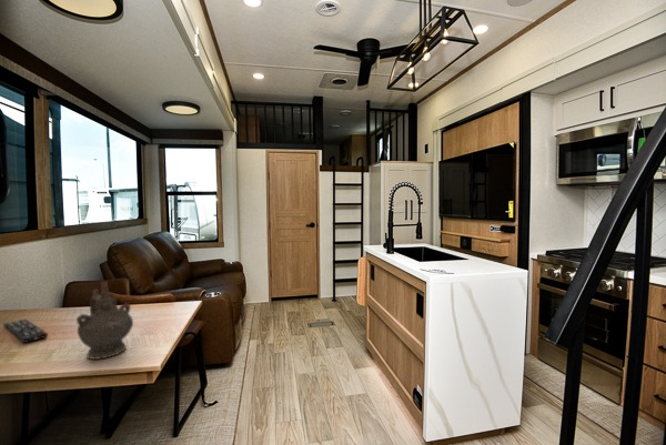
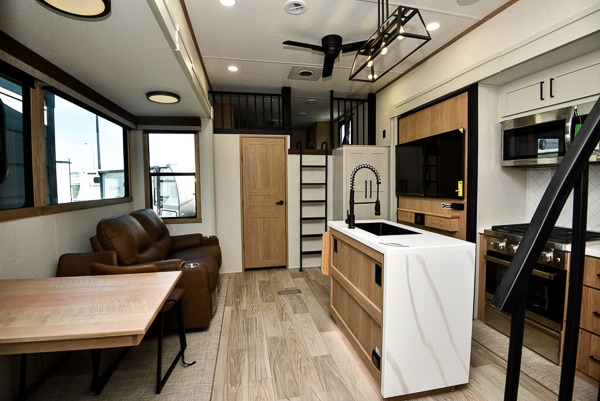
- remote control (24, 330)
- ceremonial vessel (104, 316)
